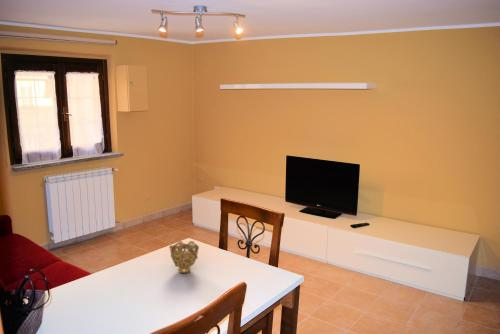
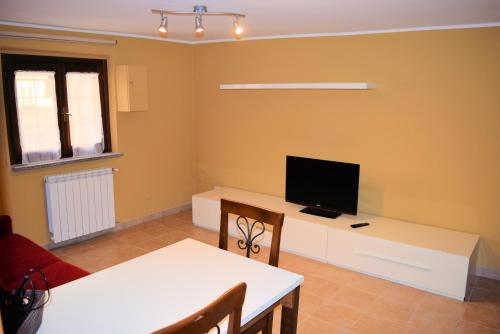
- decorative bowl (184, 258)
